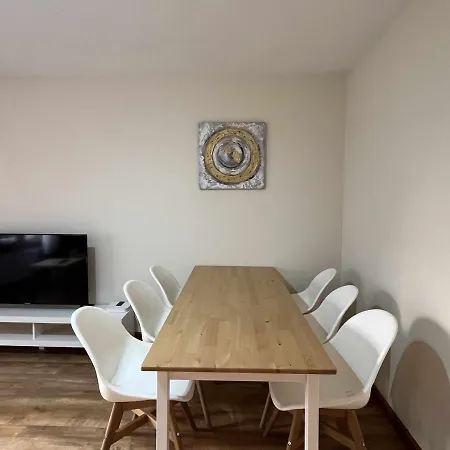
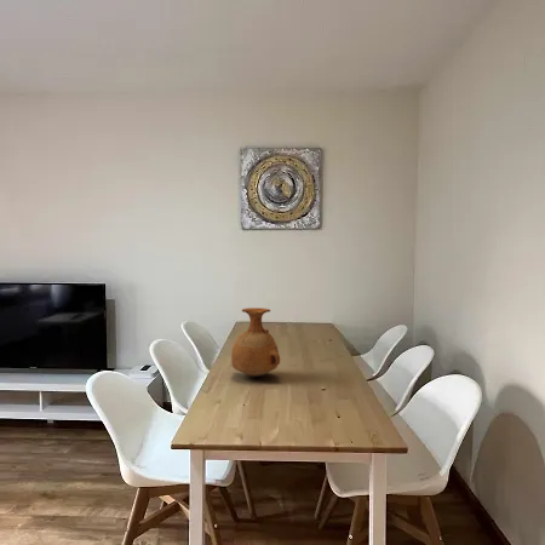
+ vase (254, 343)
